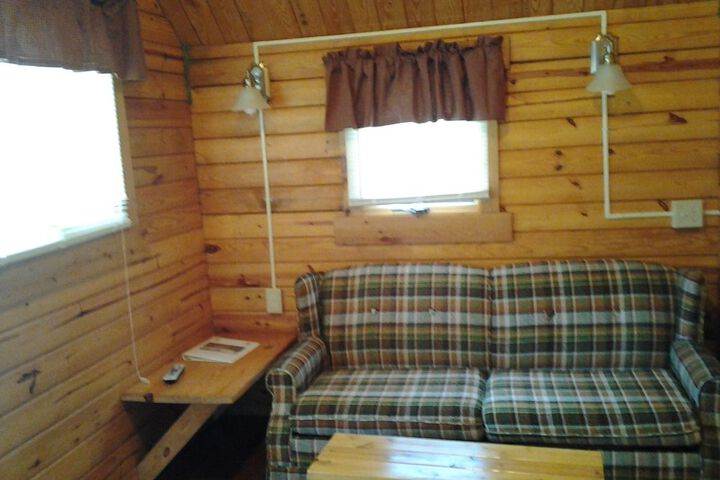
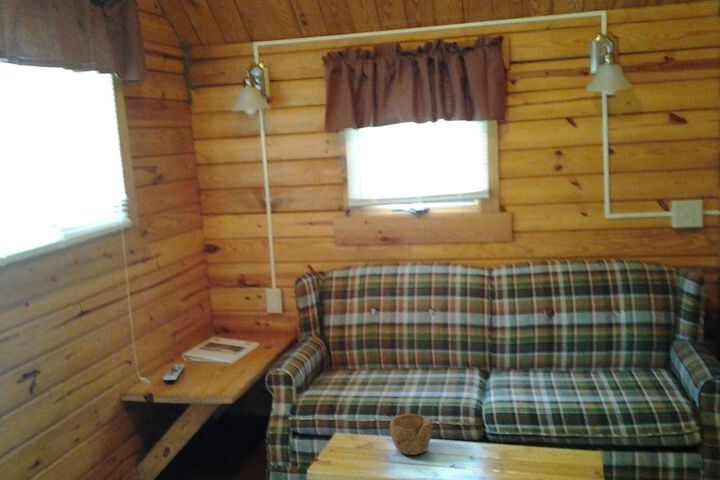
+ bowl (411, 435)
